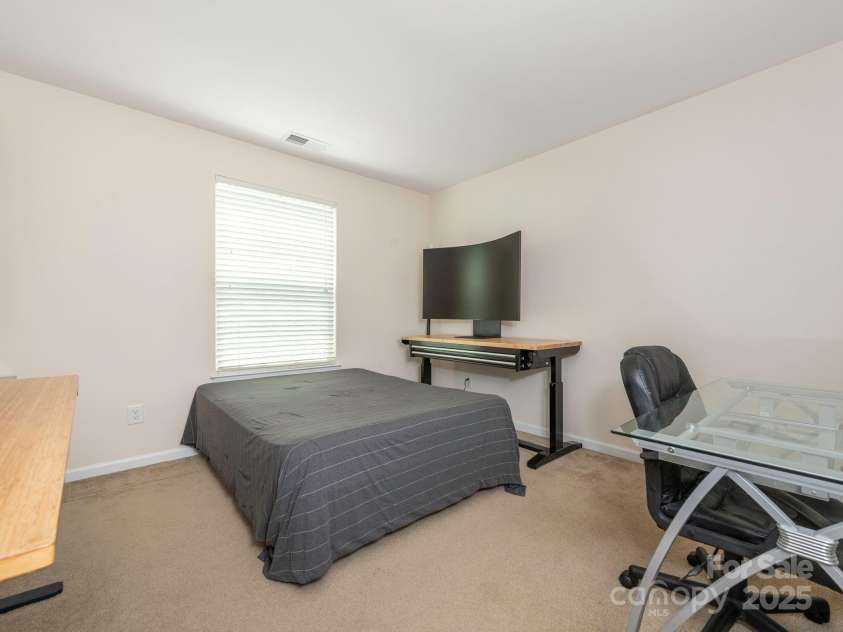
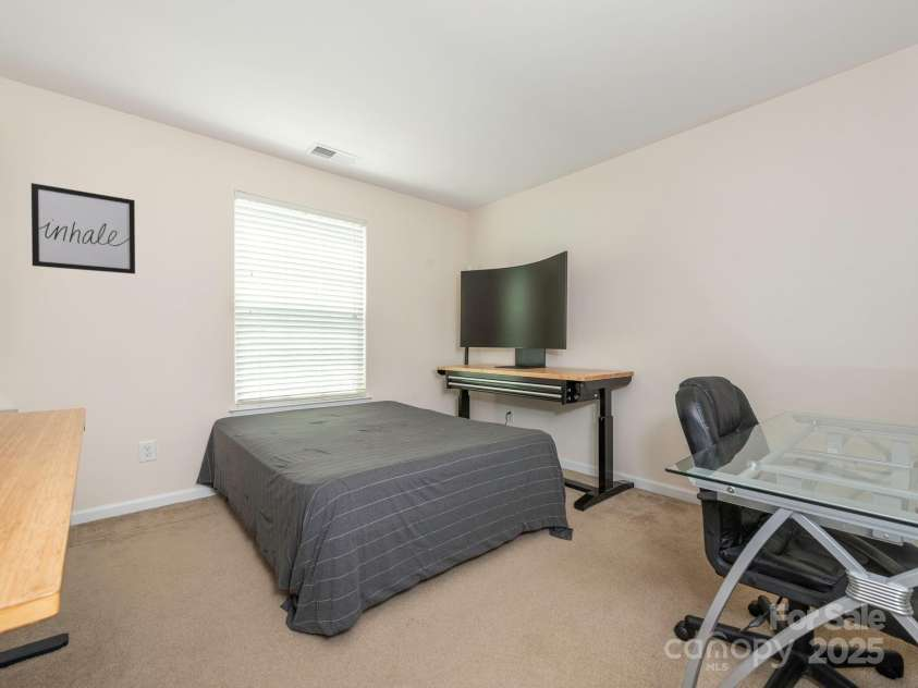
+ wall art (86, 231)
